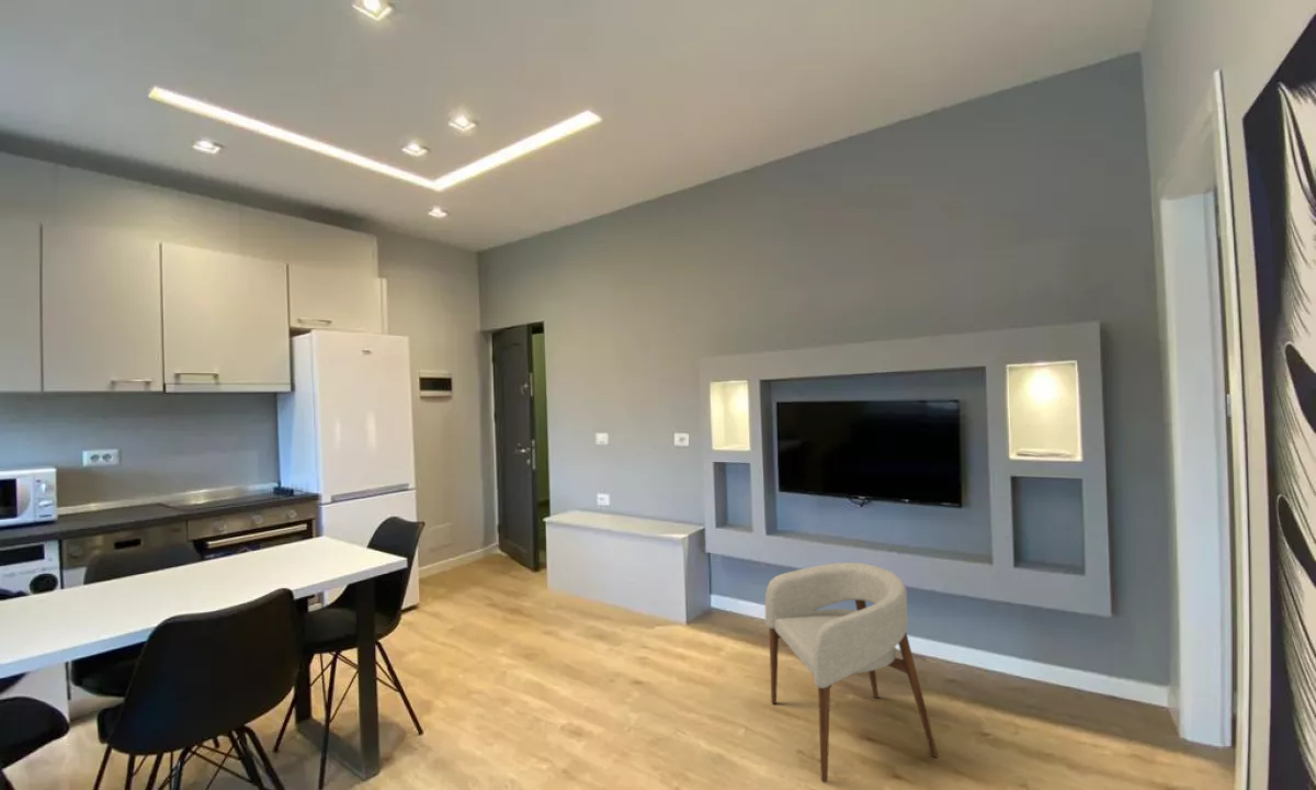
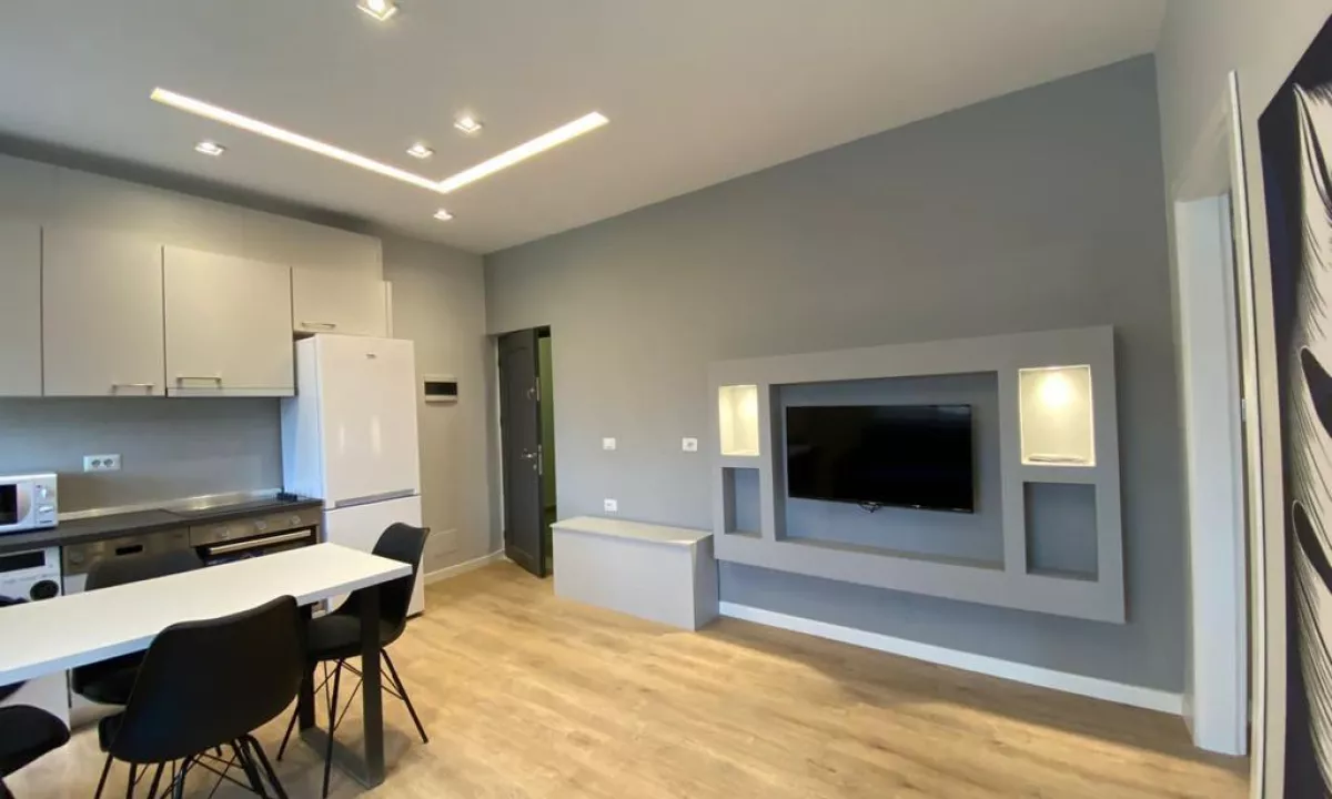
- armchair (839, 653)
